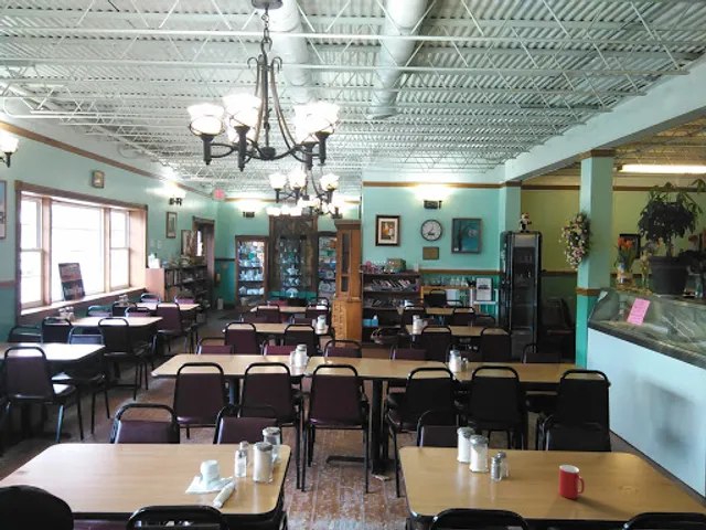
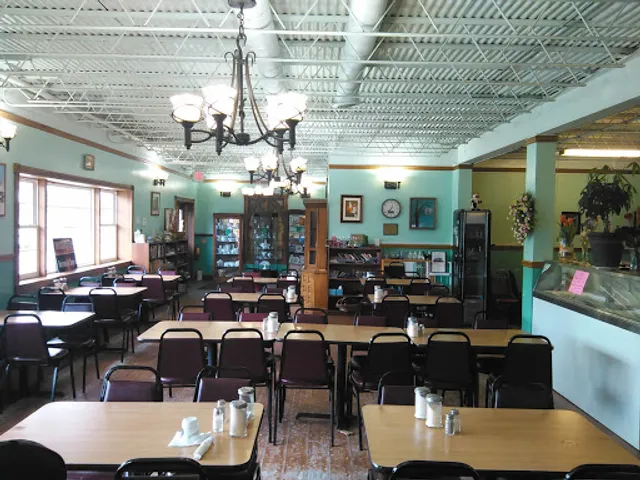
- cup (570, 483)
